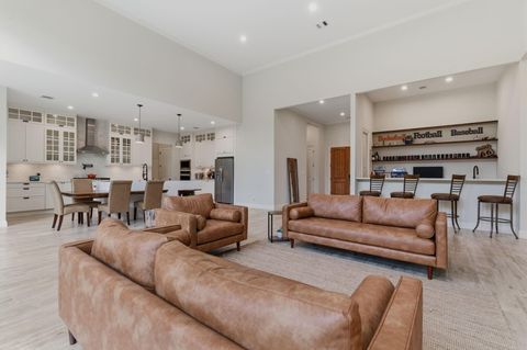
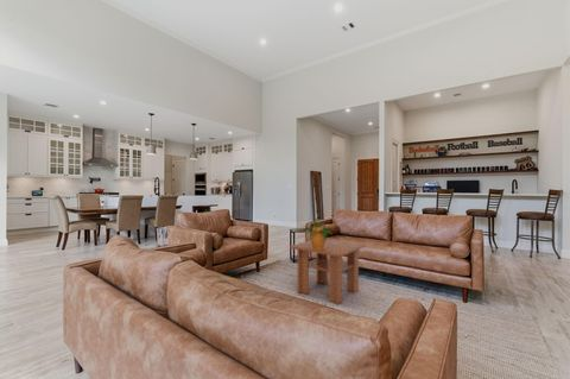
+ coffee table (328, 267)
+ potted plant (316, 233)
